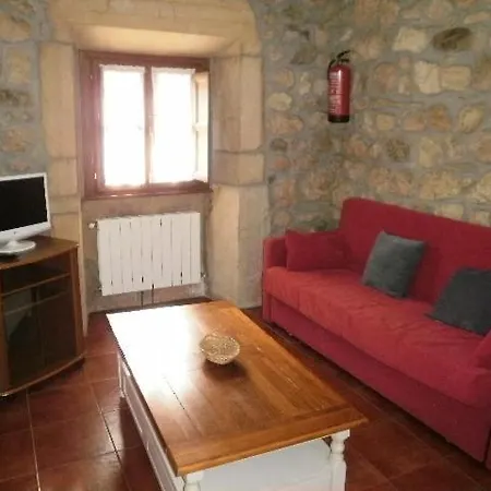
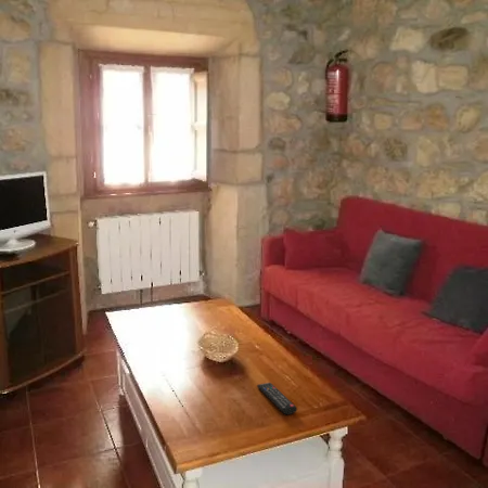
+ remote control (275, 397)
